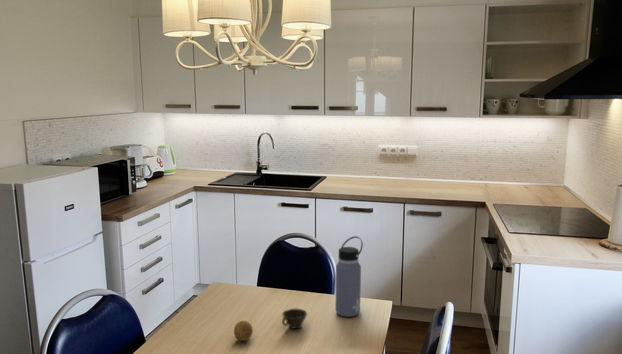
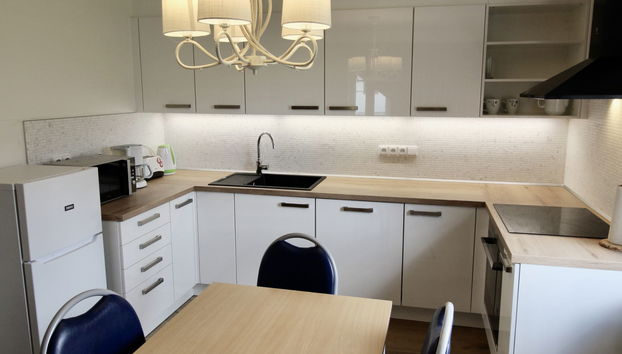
- cup (293, 319)
- water bottle (349, 276)
- fruit (243, 330)
